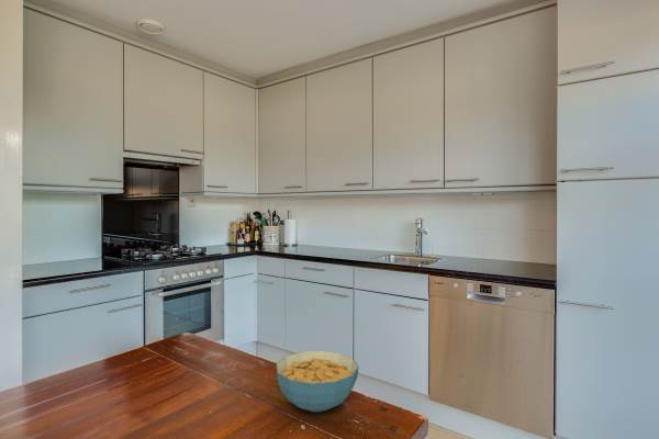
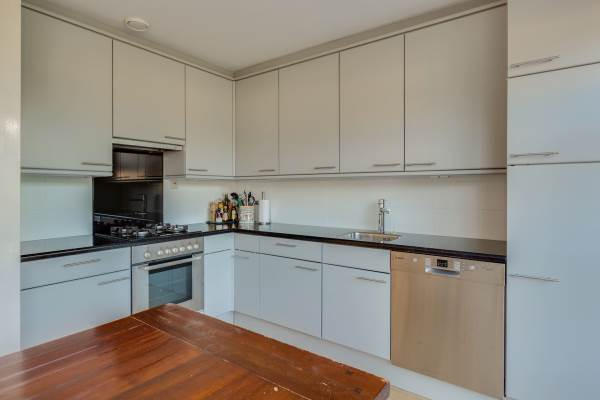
- cereal bowl (316, 385)
